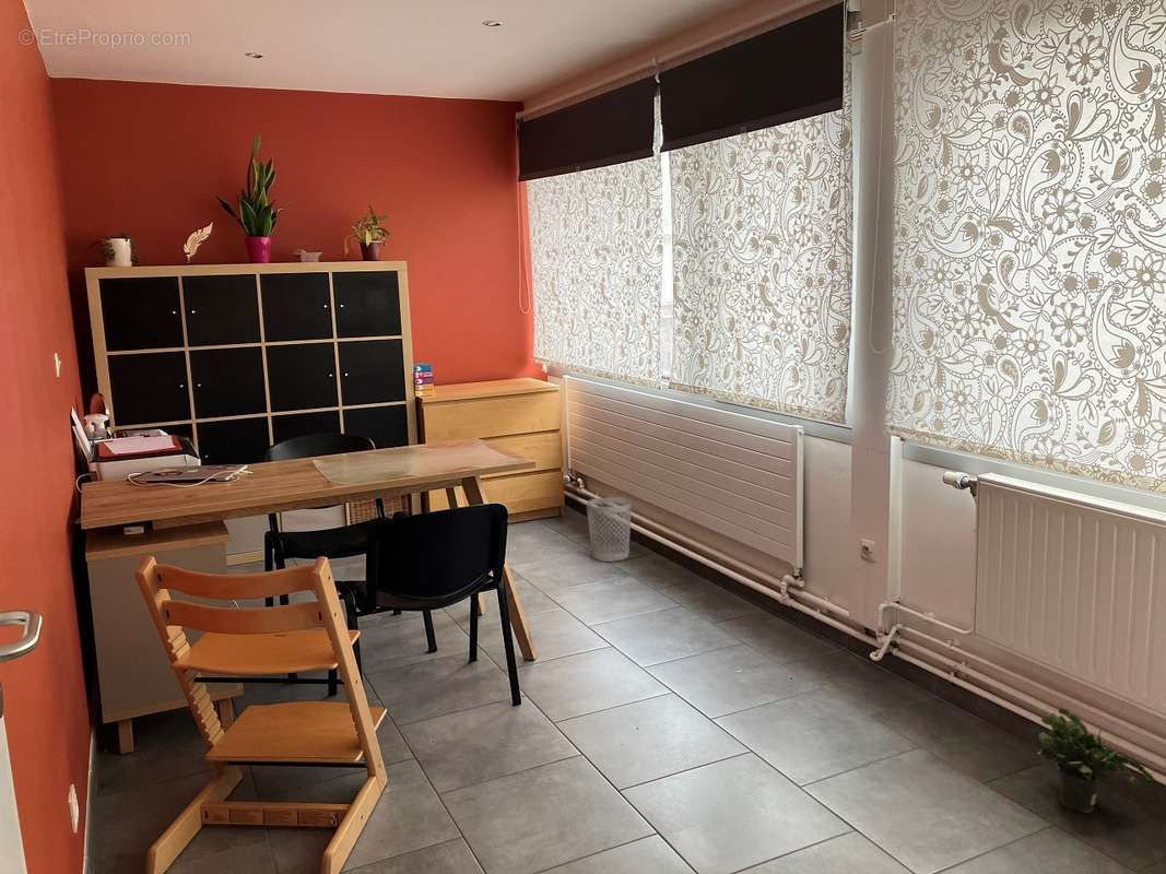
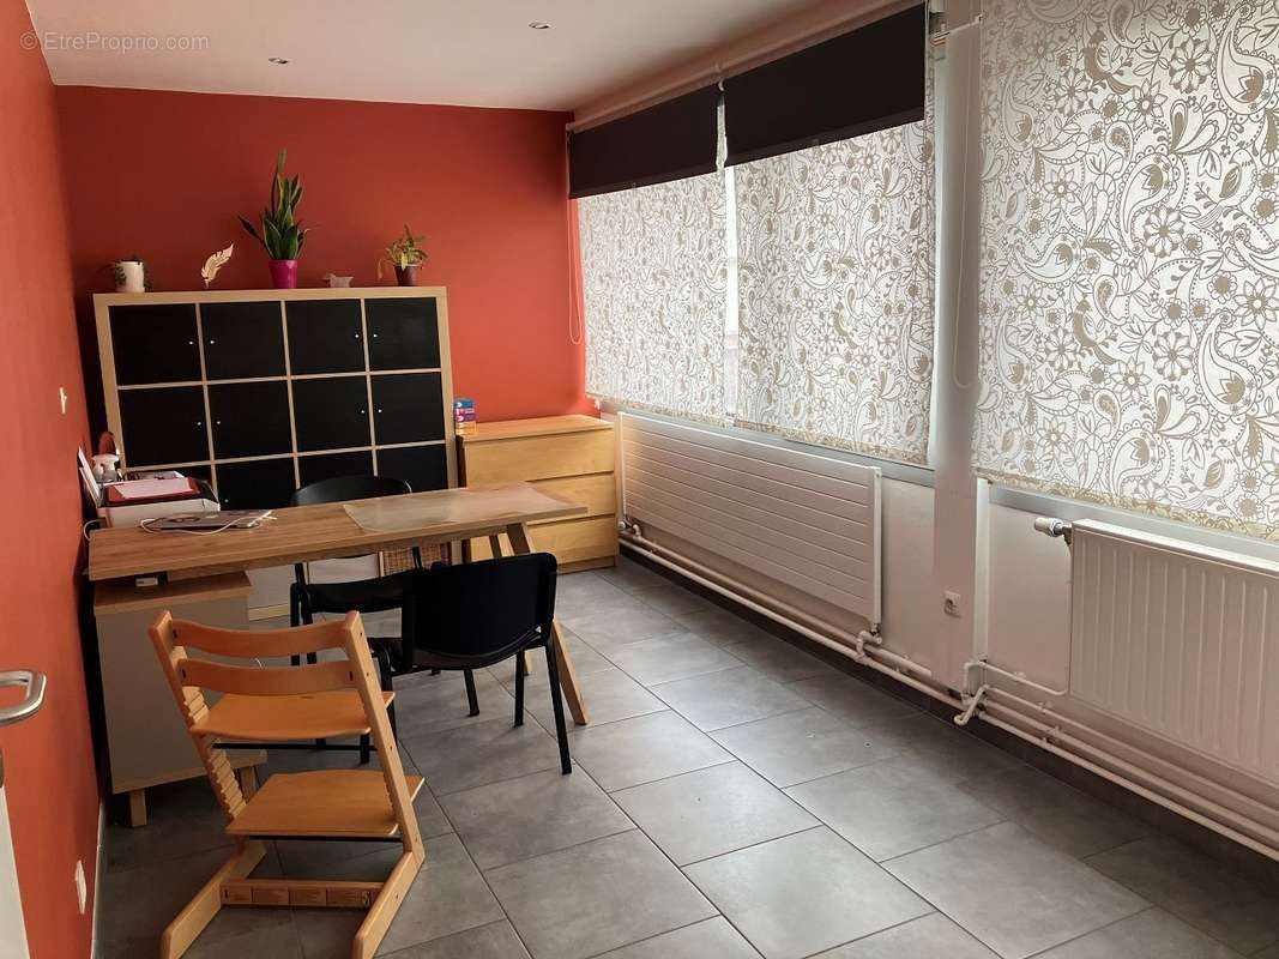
- wastebasket (609, 529)
- potted plant (1083, 763)
